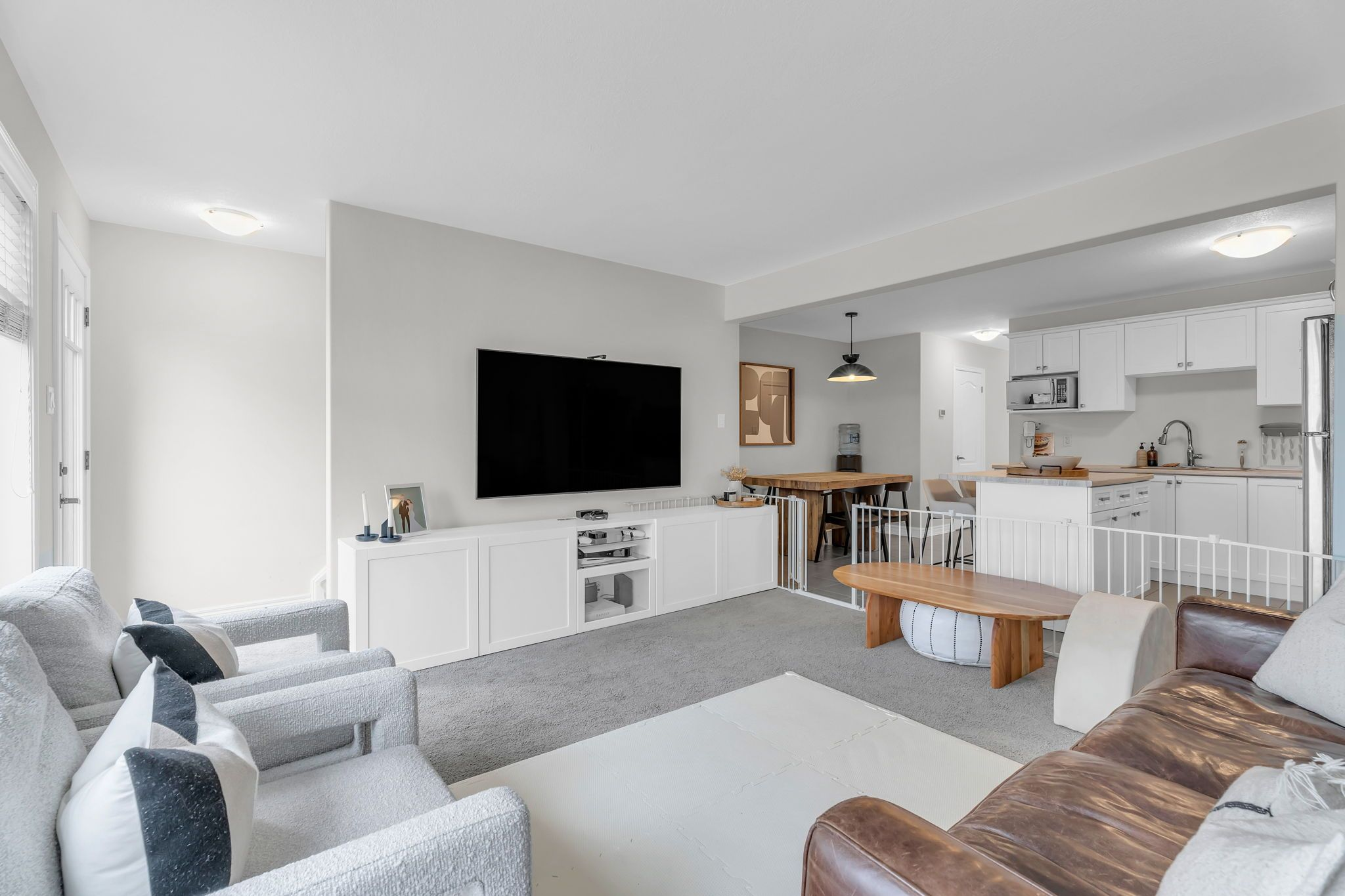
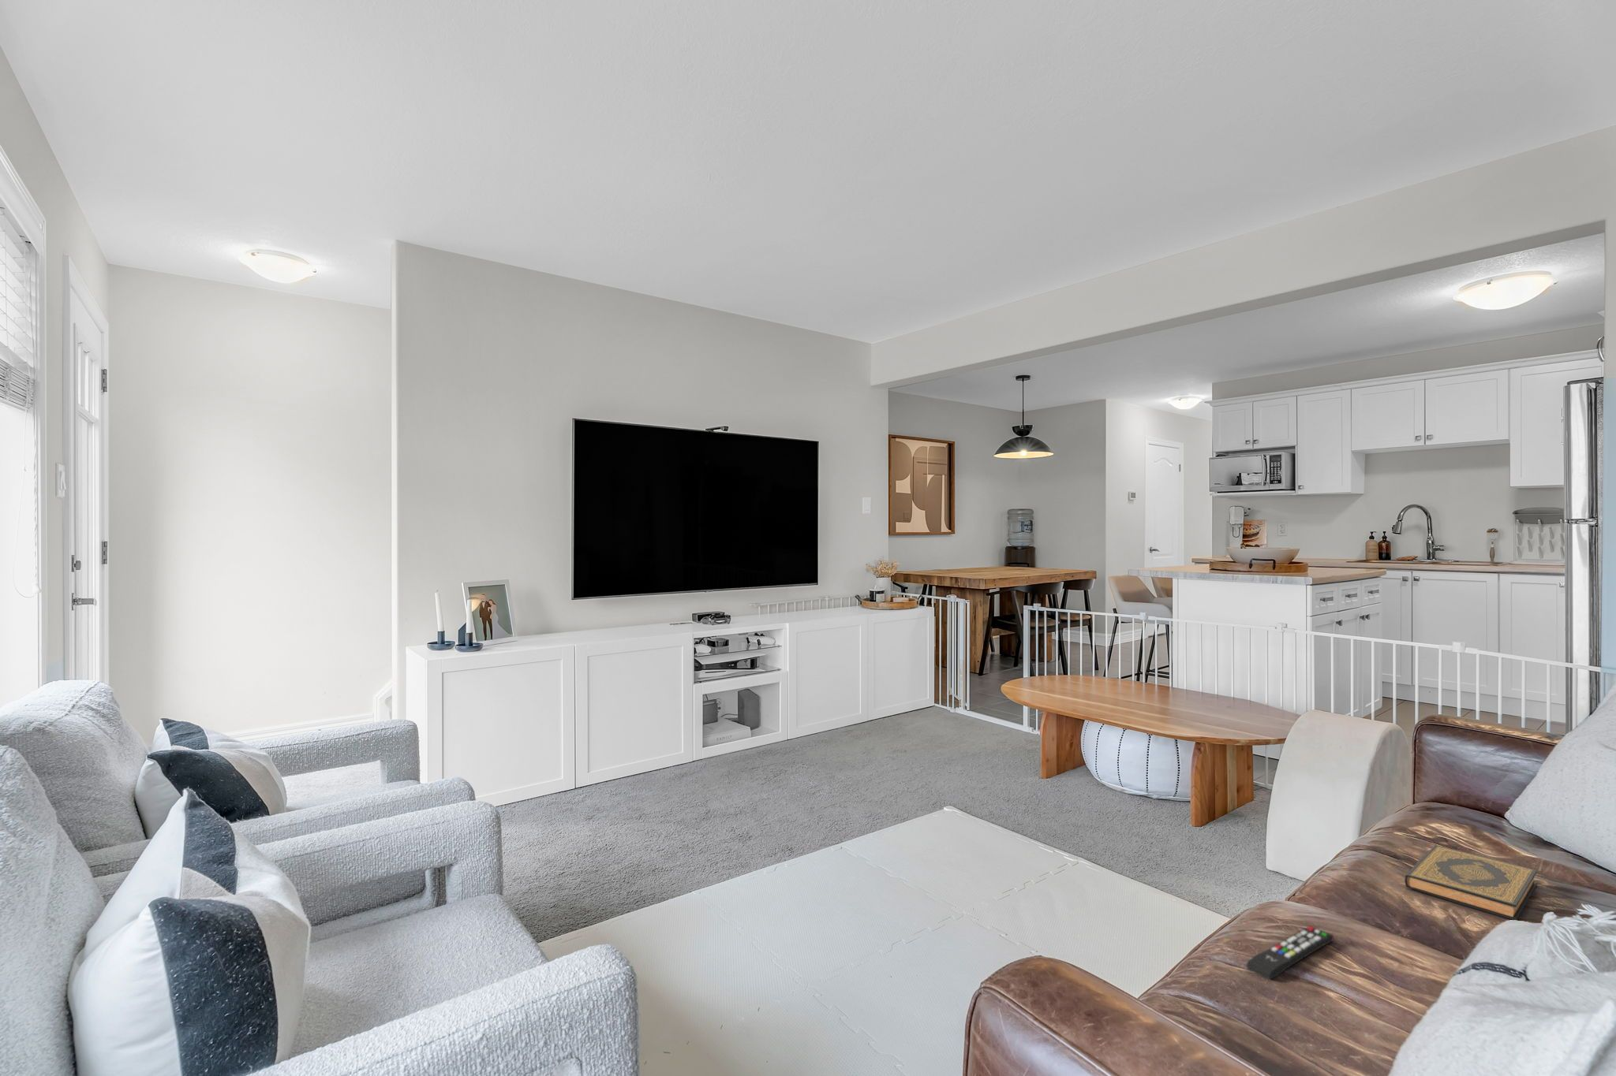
+ hardback book (1471, 878)
+ remote control (1290, 951)
